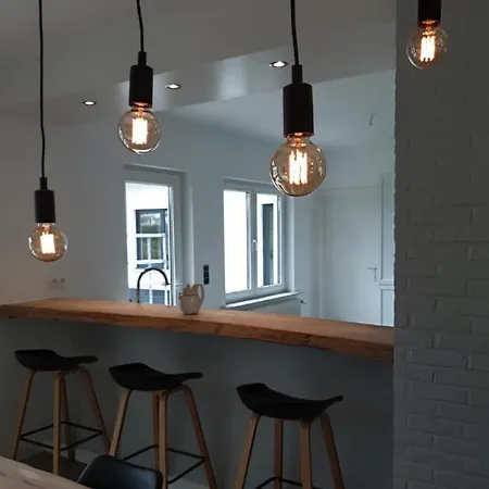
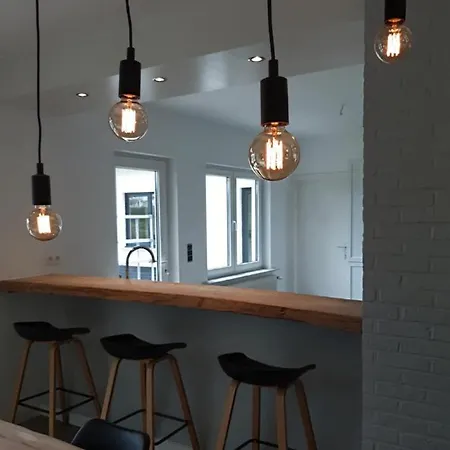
- teapot (191, 298)
